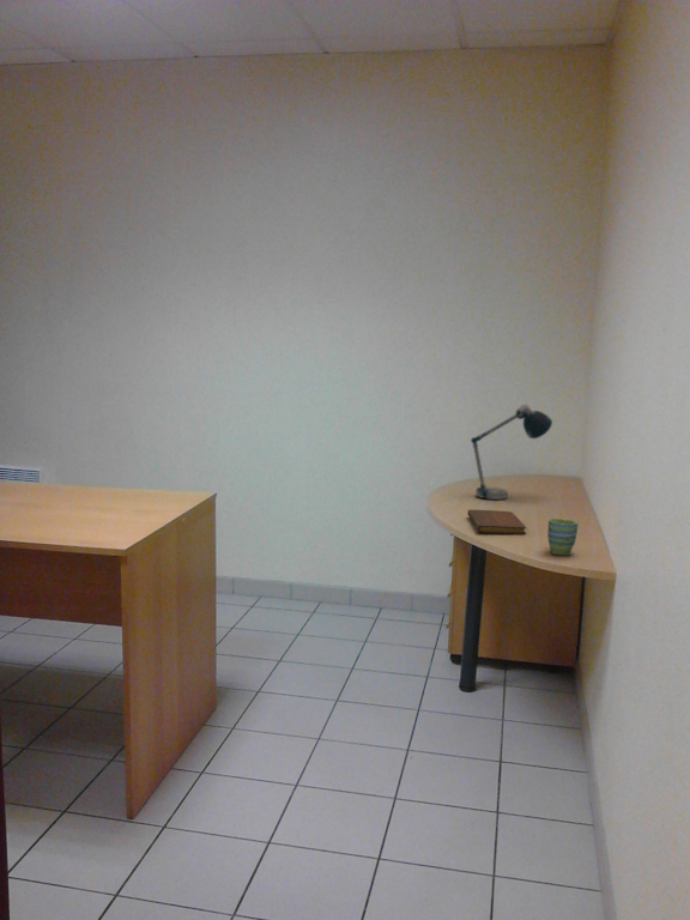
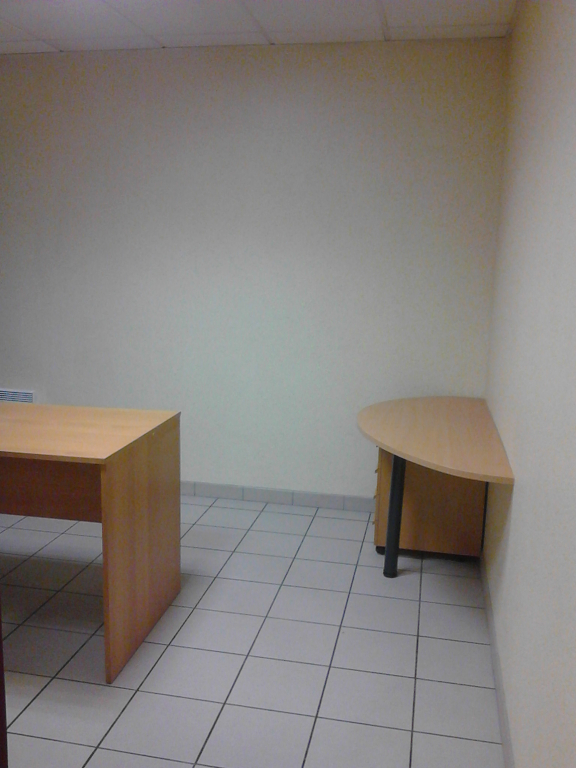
- desk lamp (527, 435)
- mug (559, 534)
- notebook (495, 521)
